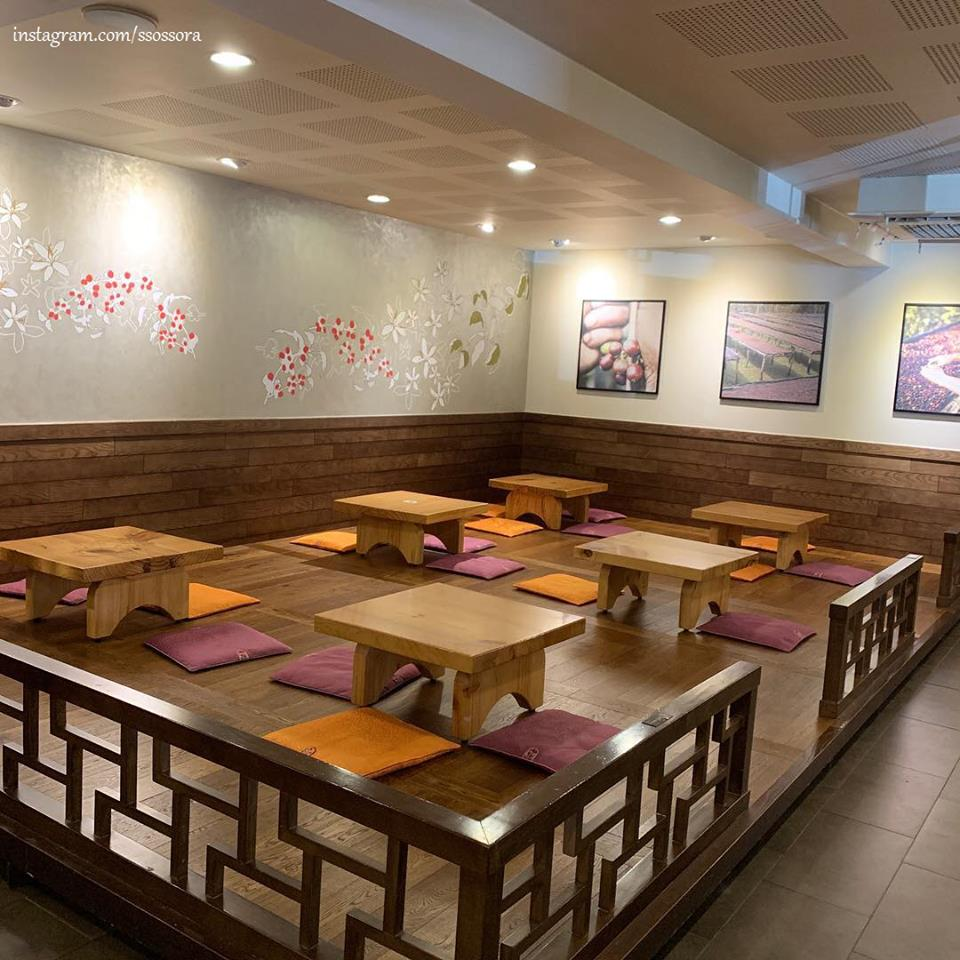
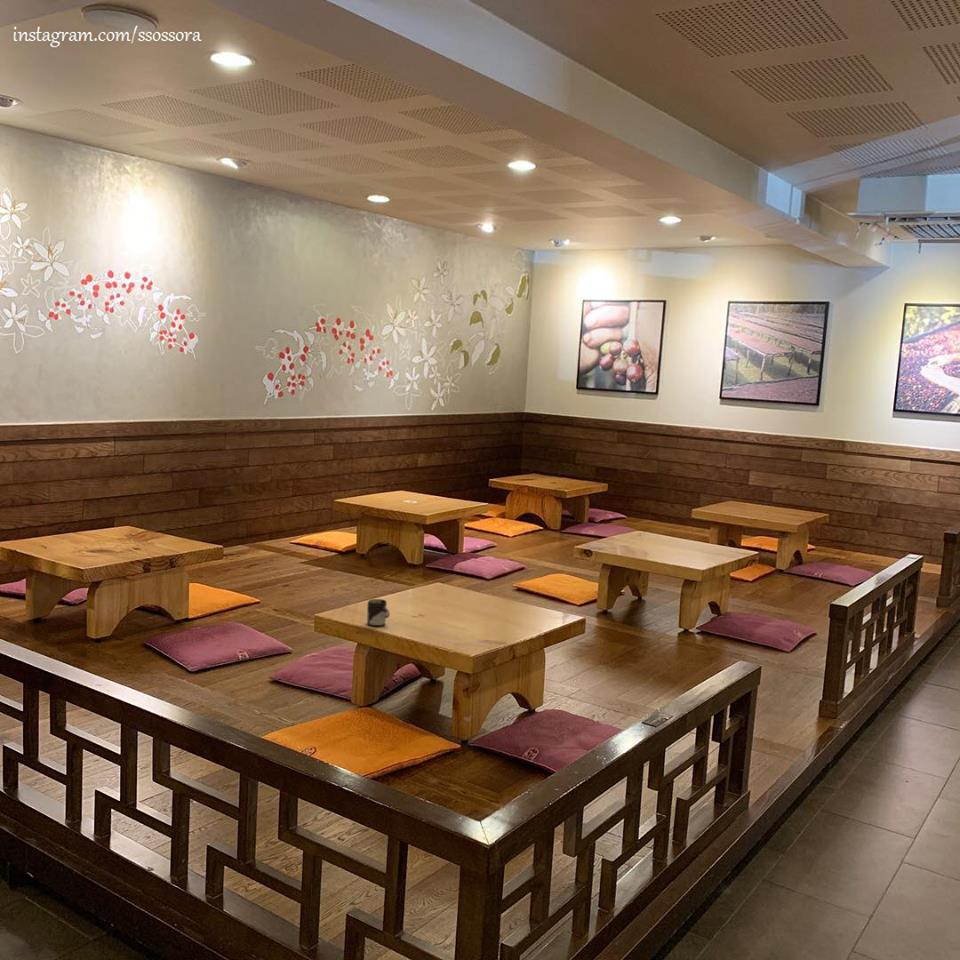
+ cup (379, 613)
